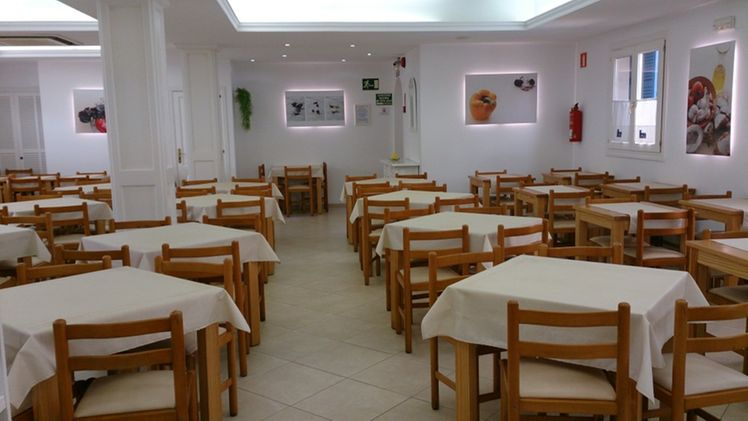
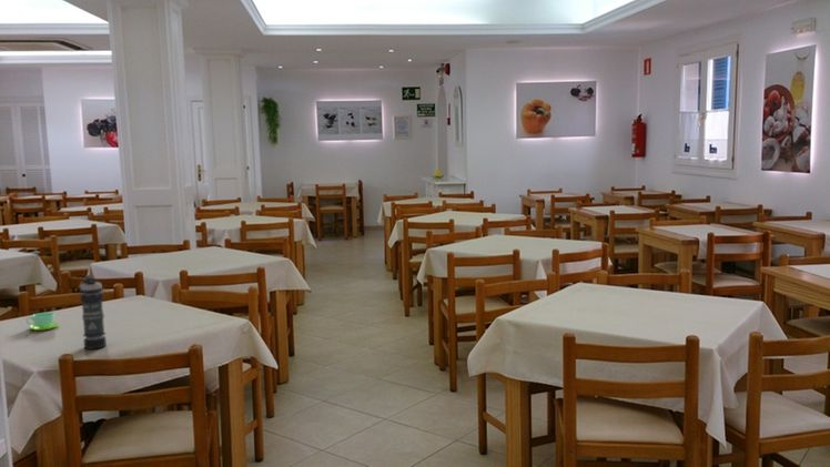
+ cup (42, 321)
+ smoke grenade (92, 311)
